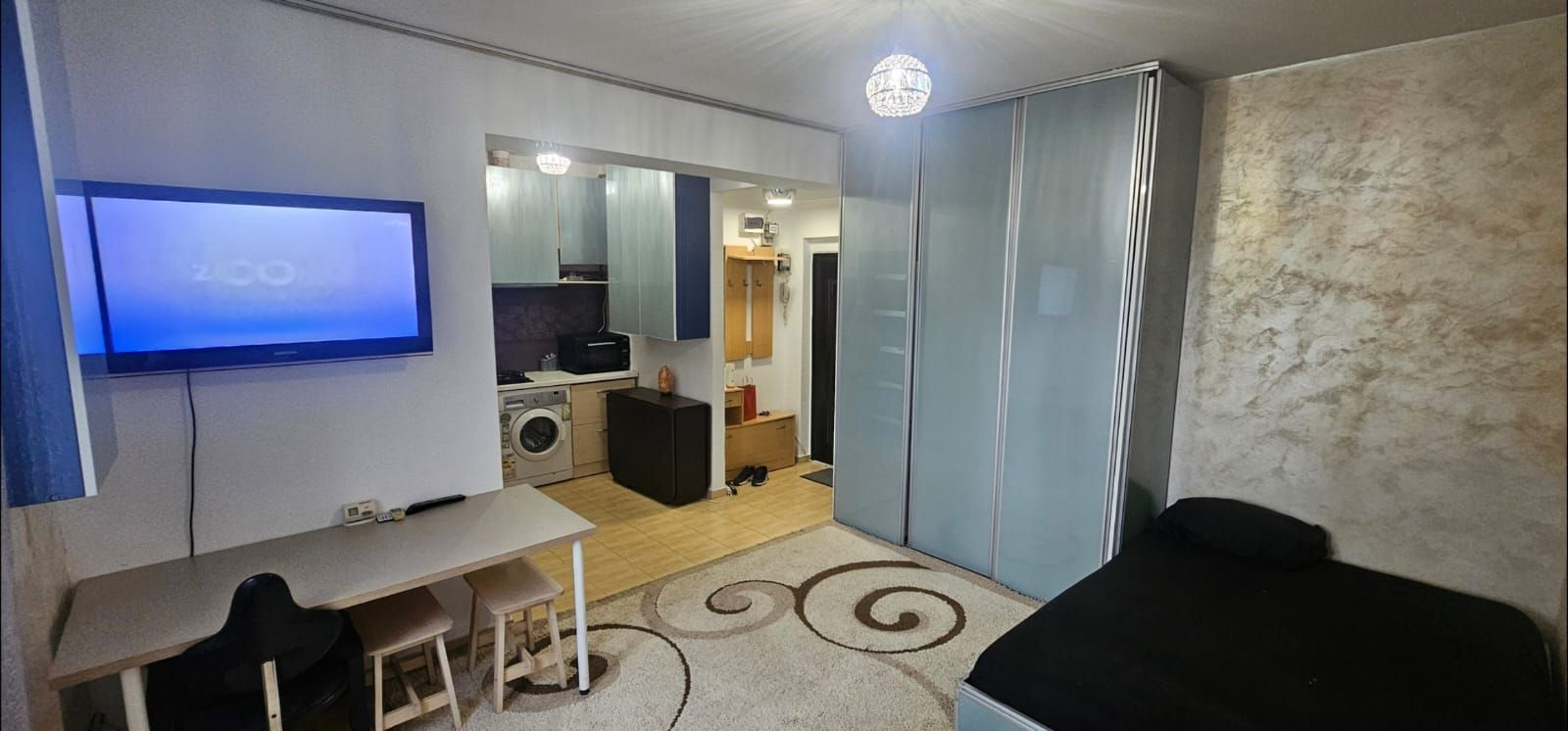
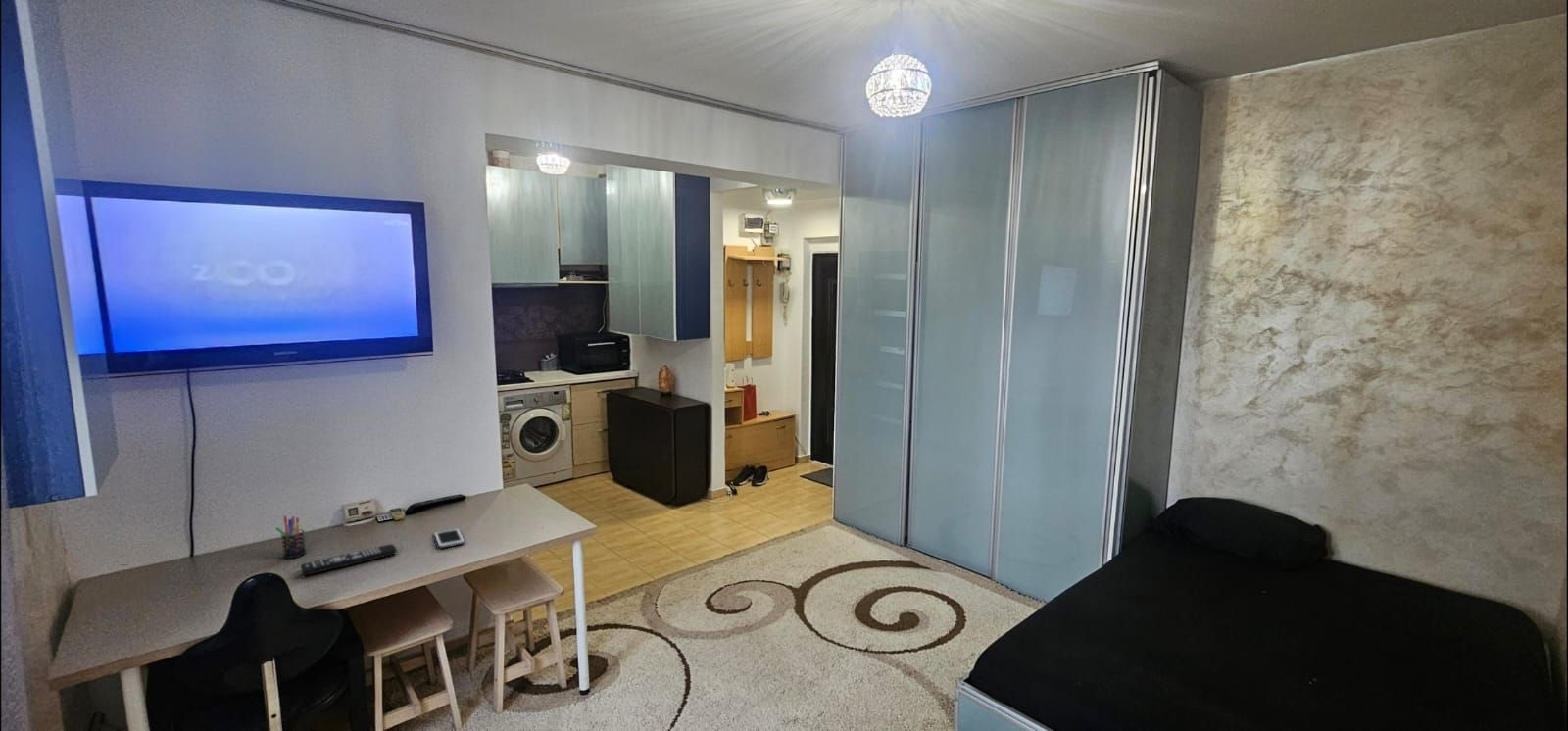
+ pen holder (289, 536)
+ remote control (350, 559)
+ cell phone (449, 537)
